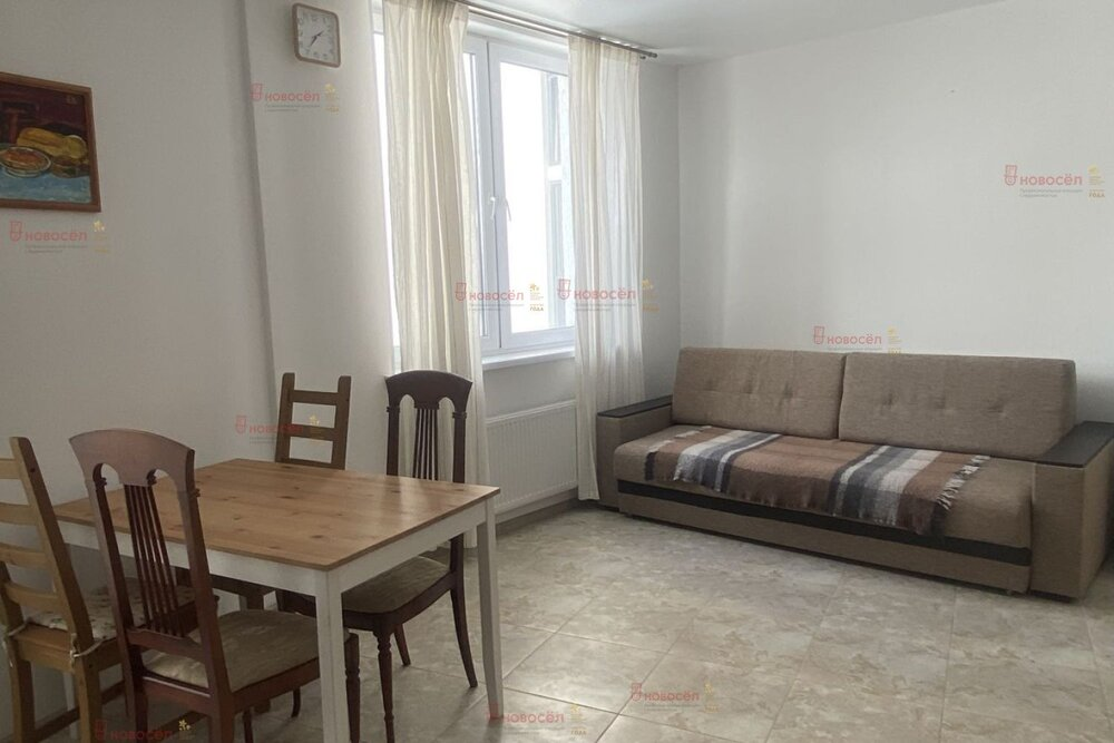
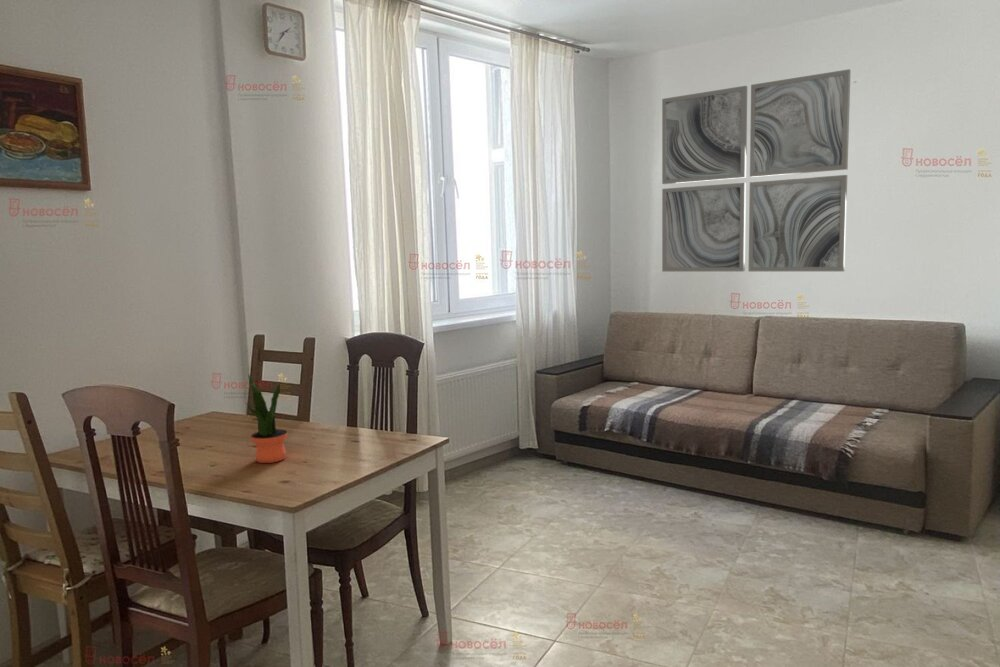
+ potted plant (262, 417)
+ wall art (745, 177)
